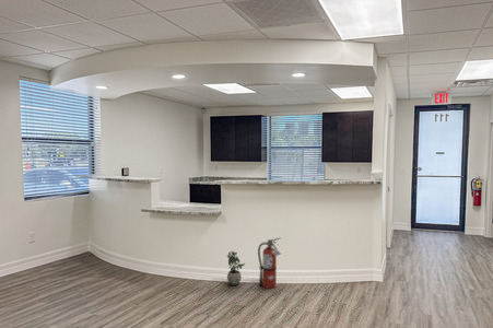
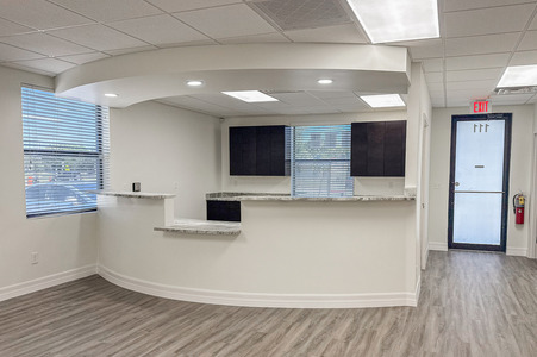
- fire extinguisher (269, 261)
- potted plant (235, 267)
